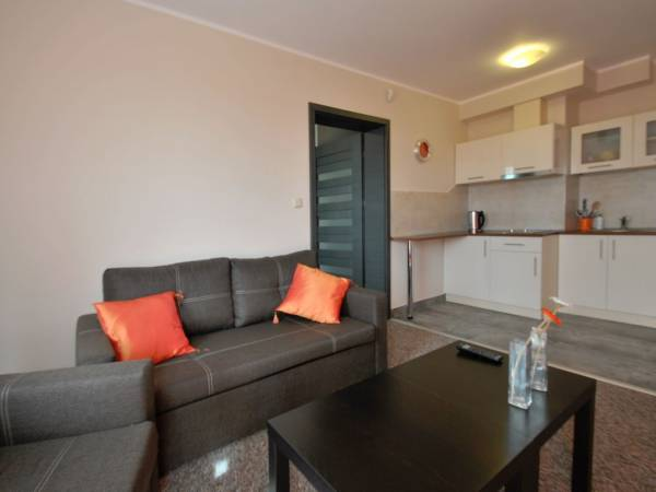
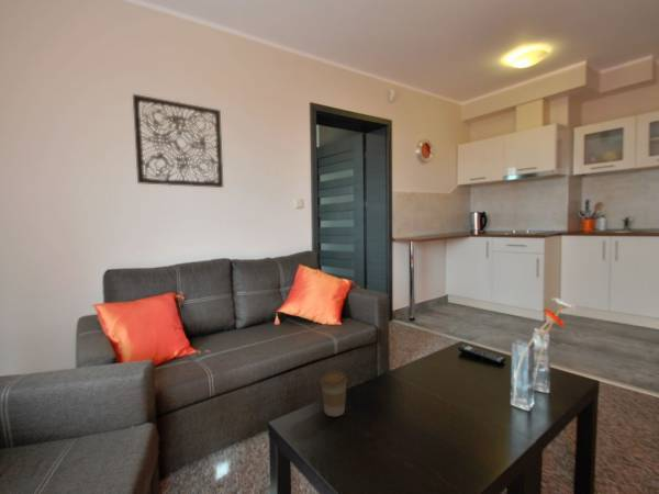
+ coffee cup (334, 393)
+ wall art (178, 145)
